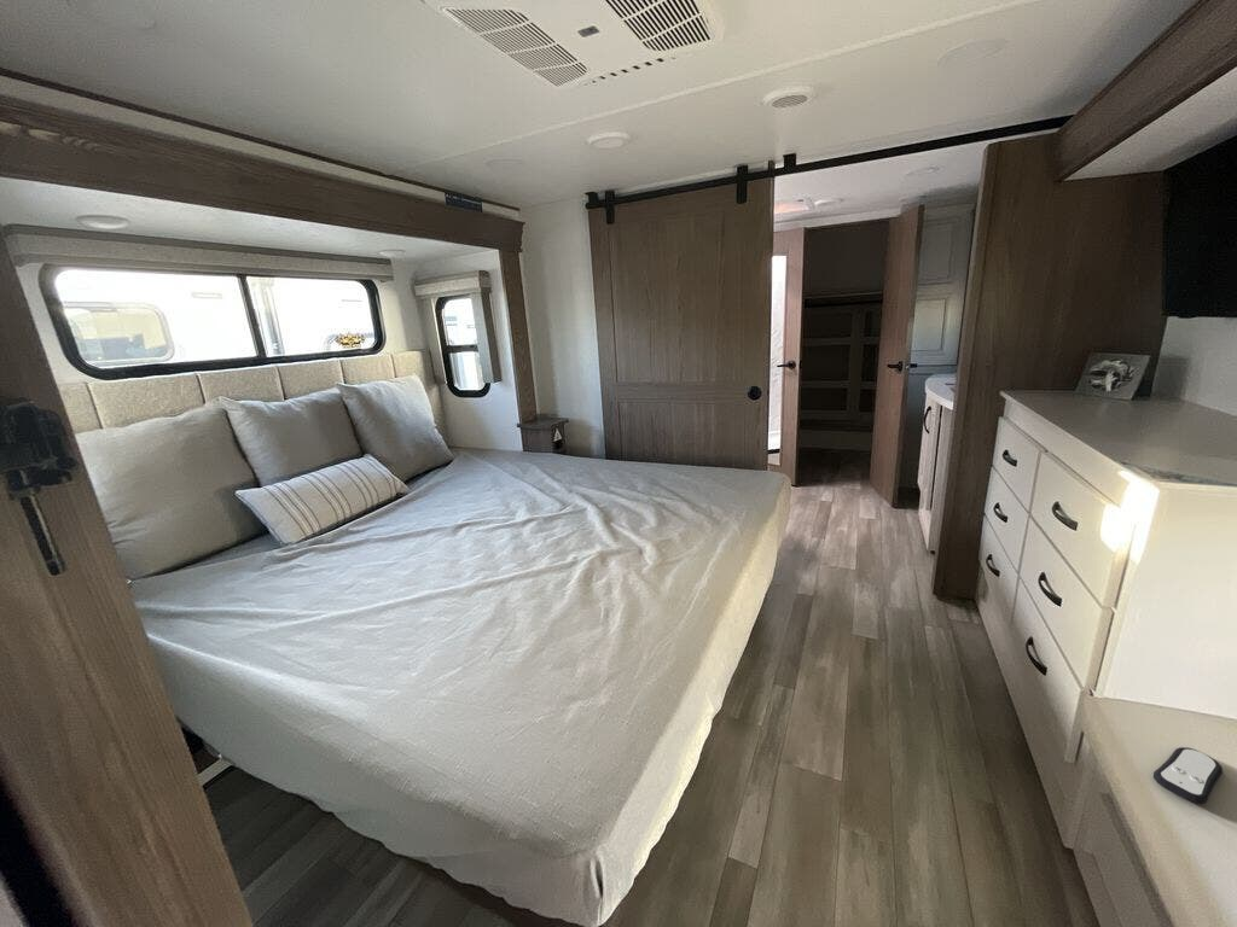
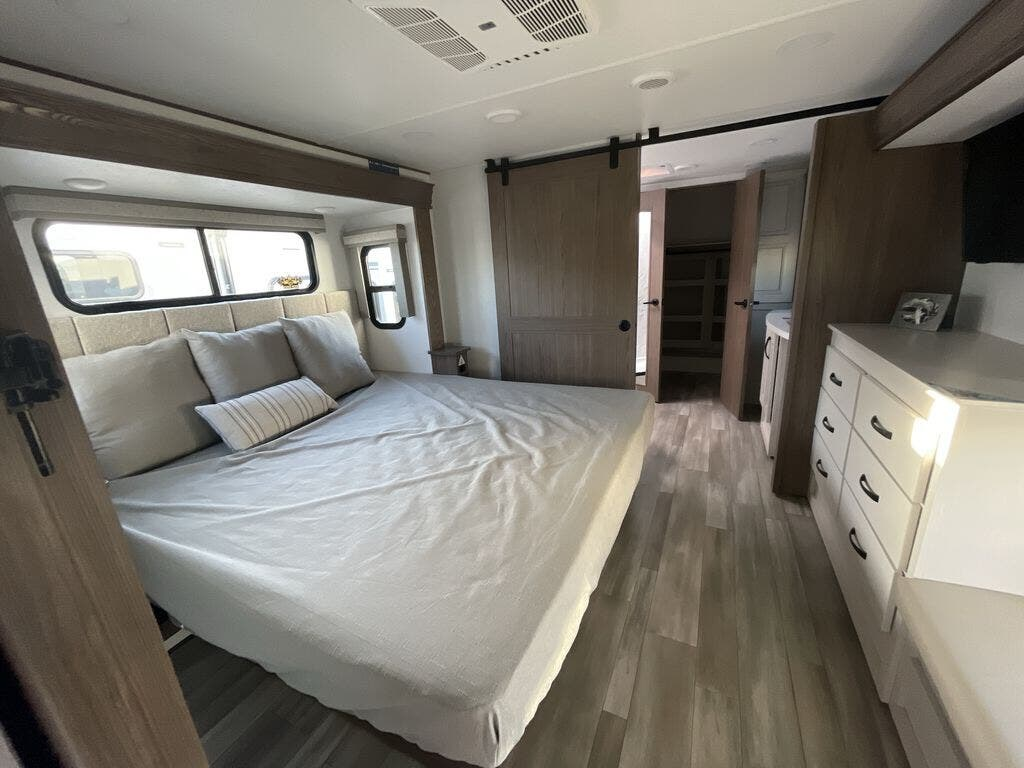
- remote control (1189, 772)
